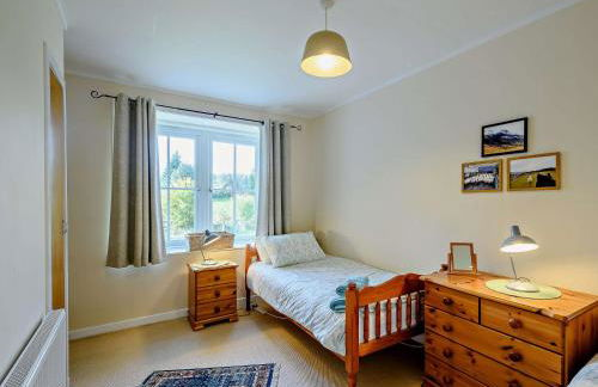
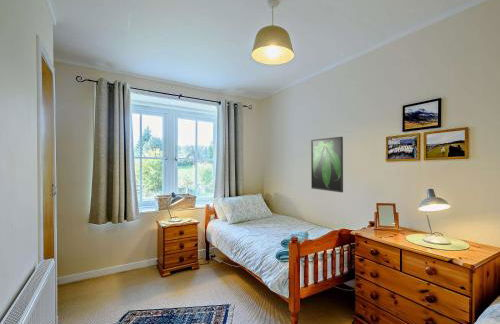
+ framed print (326, 164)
